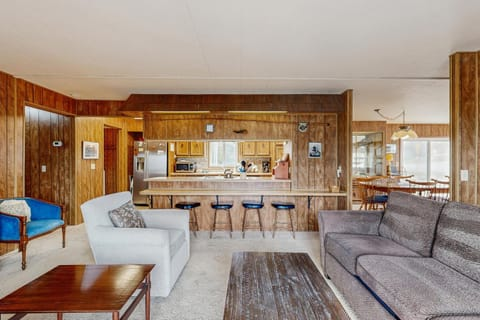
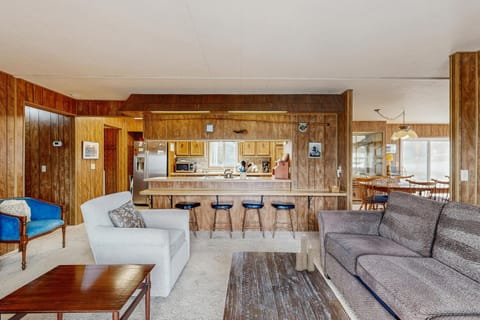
+ candle (304, 250)
